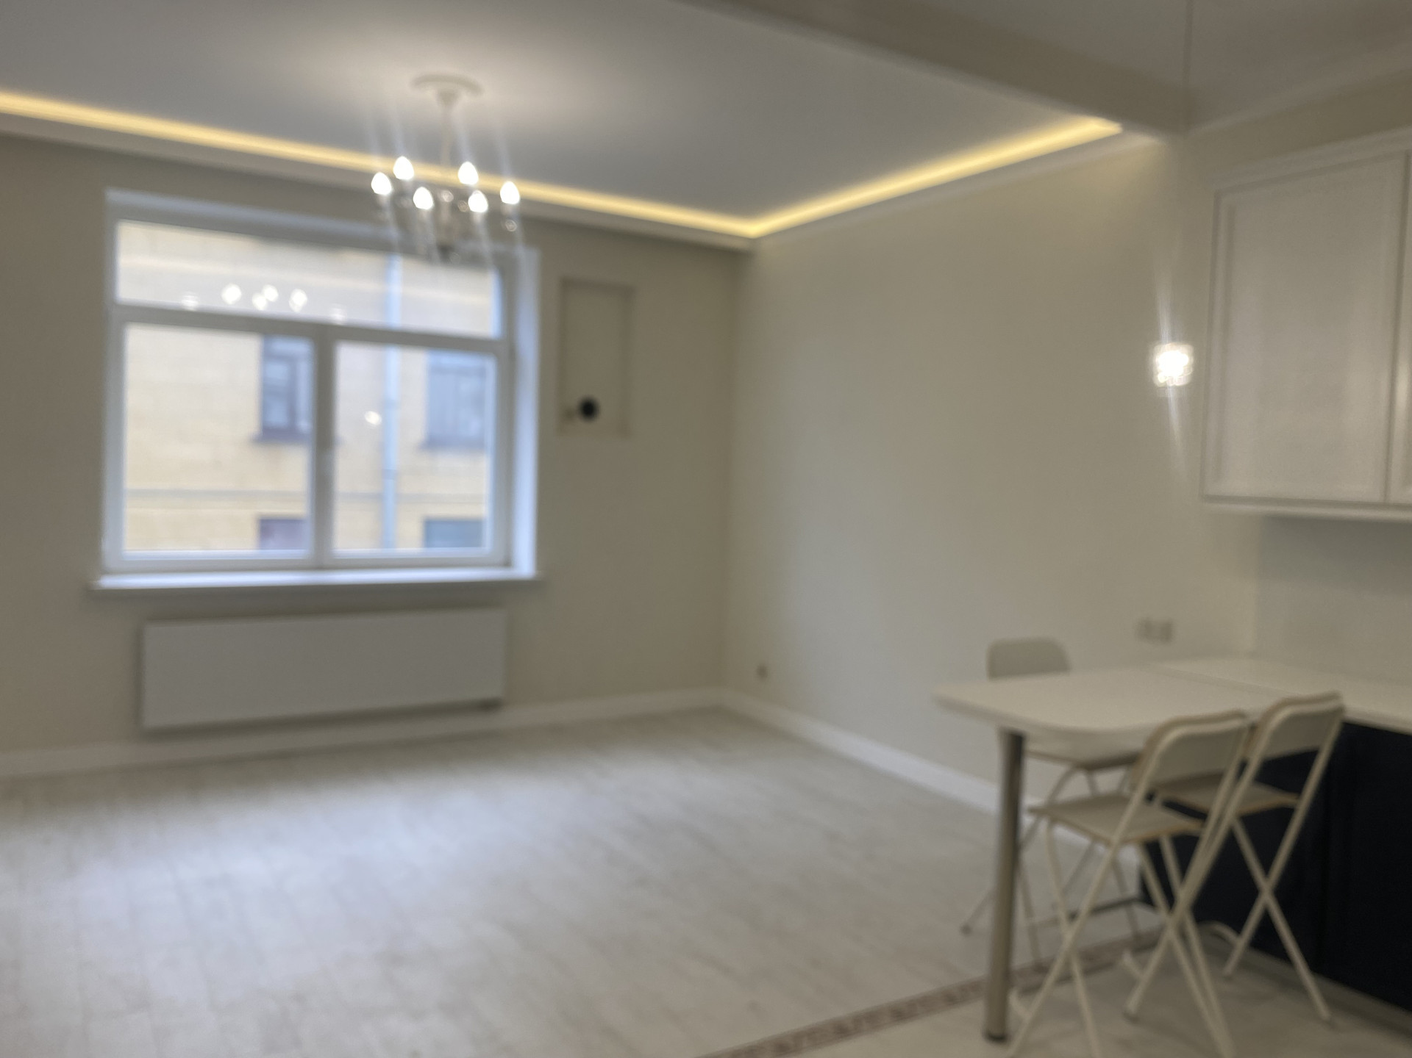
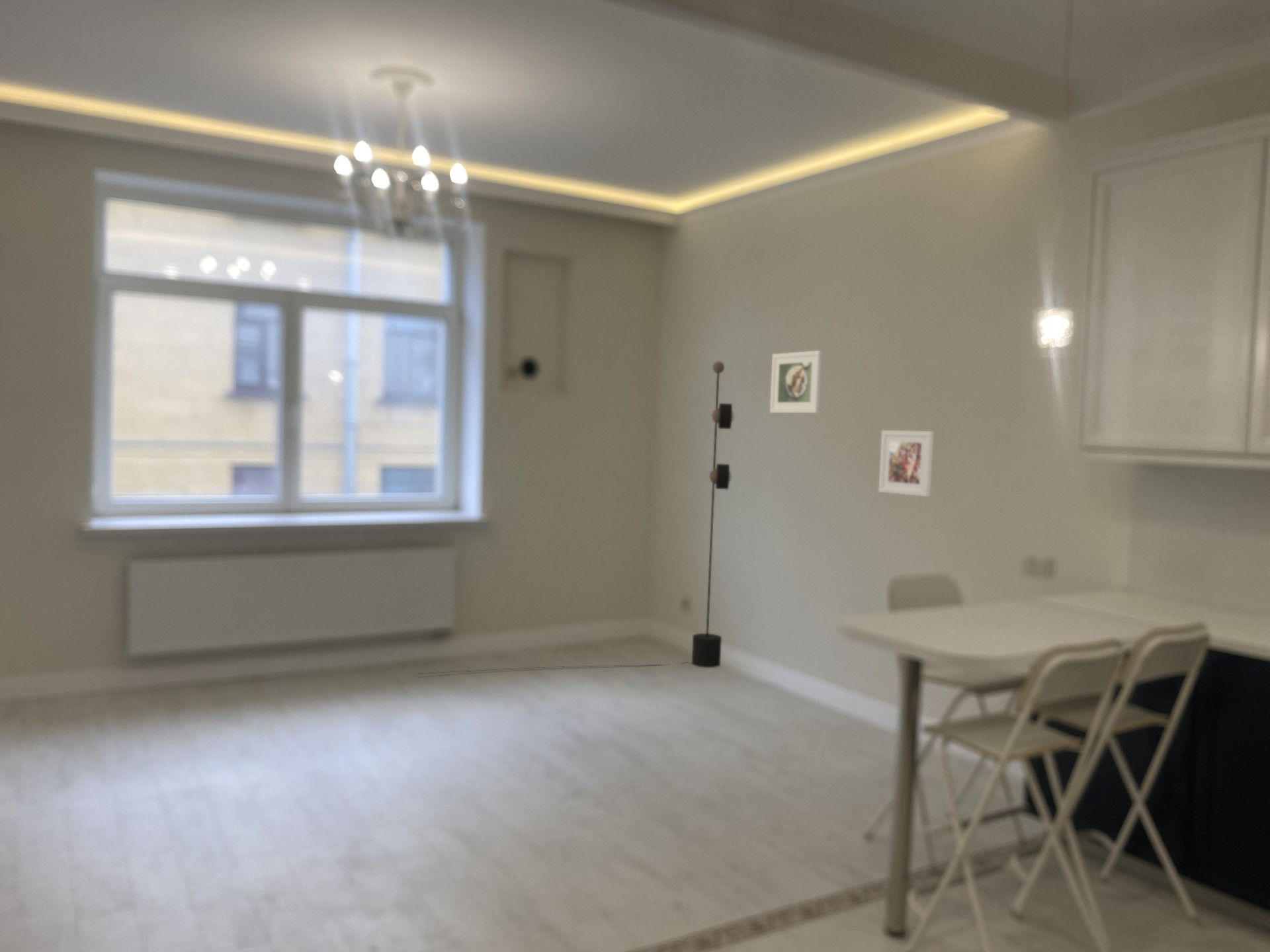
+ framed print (905, 462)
+ floor lamp (710, 524)
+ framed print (795, 382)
